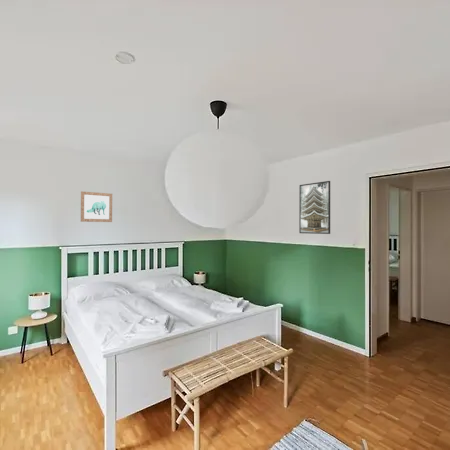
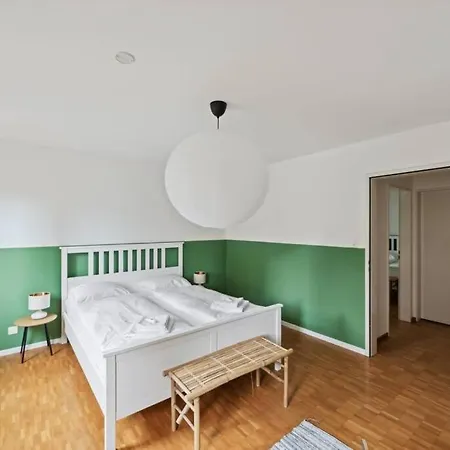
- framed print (314, 208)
- wall art (96, 207)
